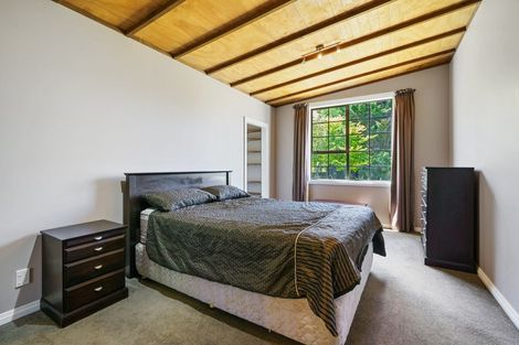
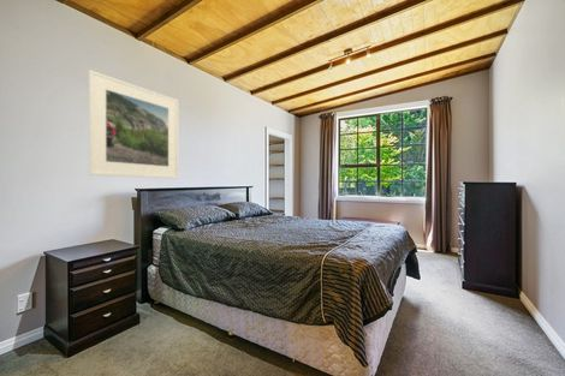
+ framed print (139, 131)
